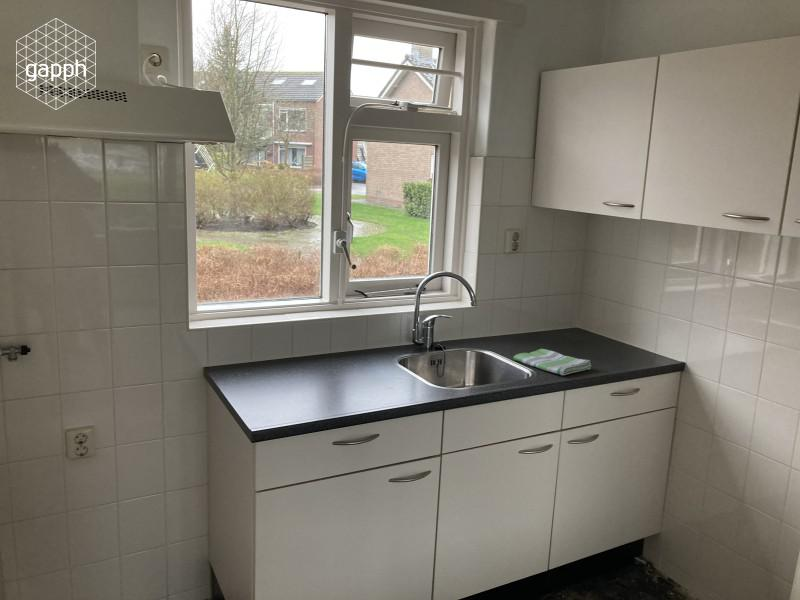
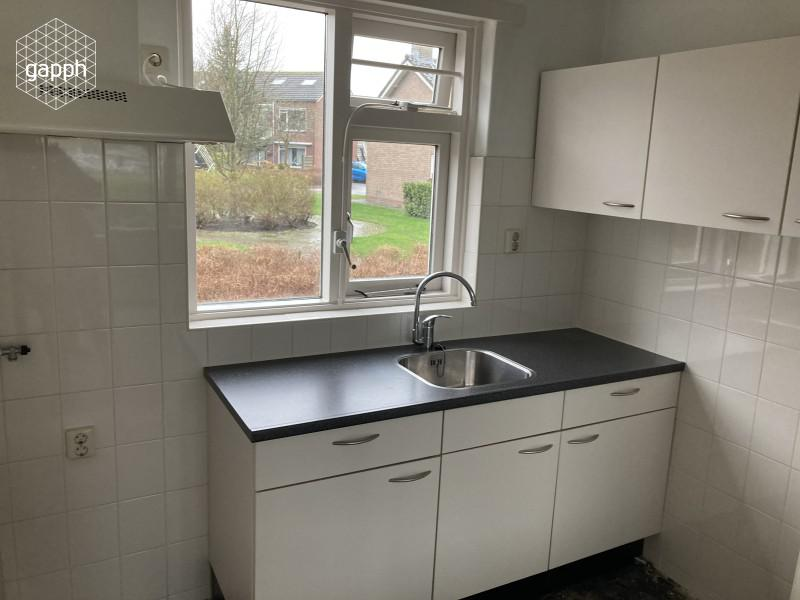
- dish towel (551, 360)
